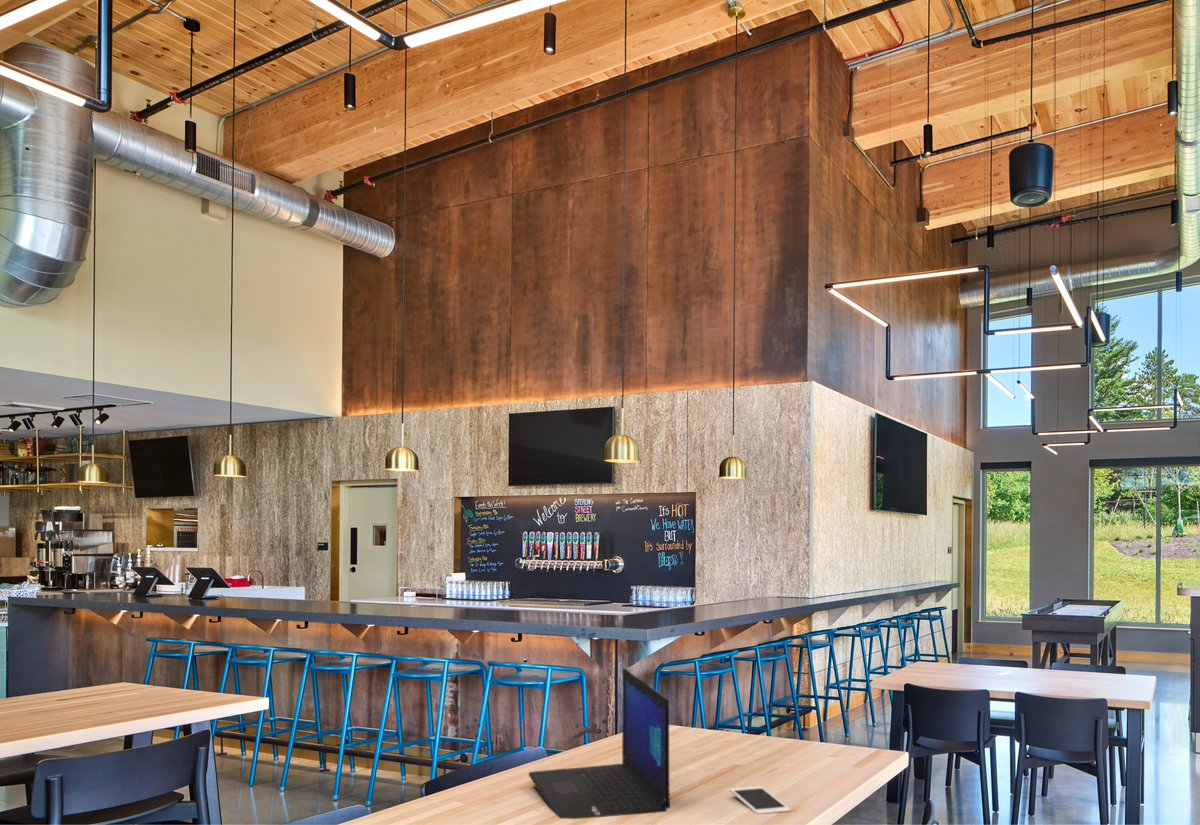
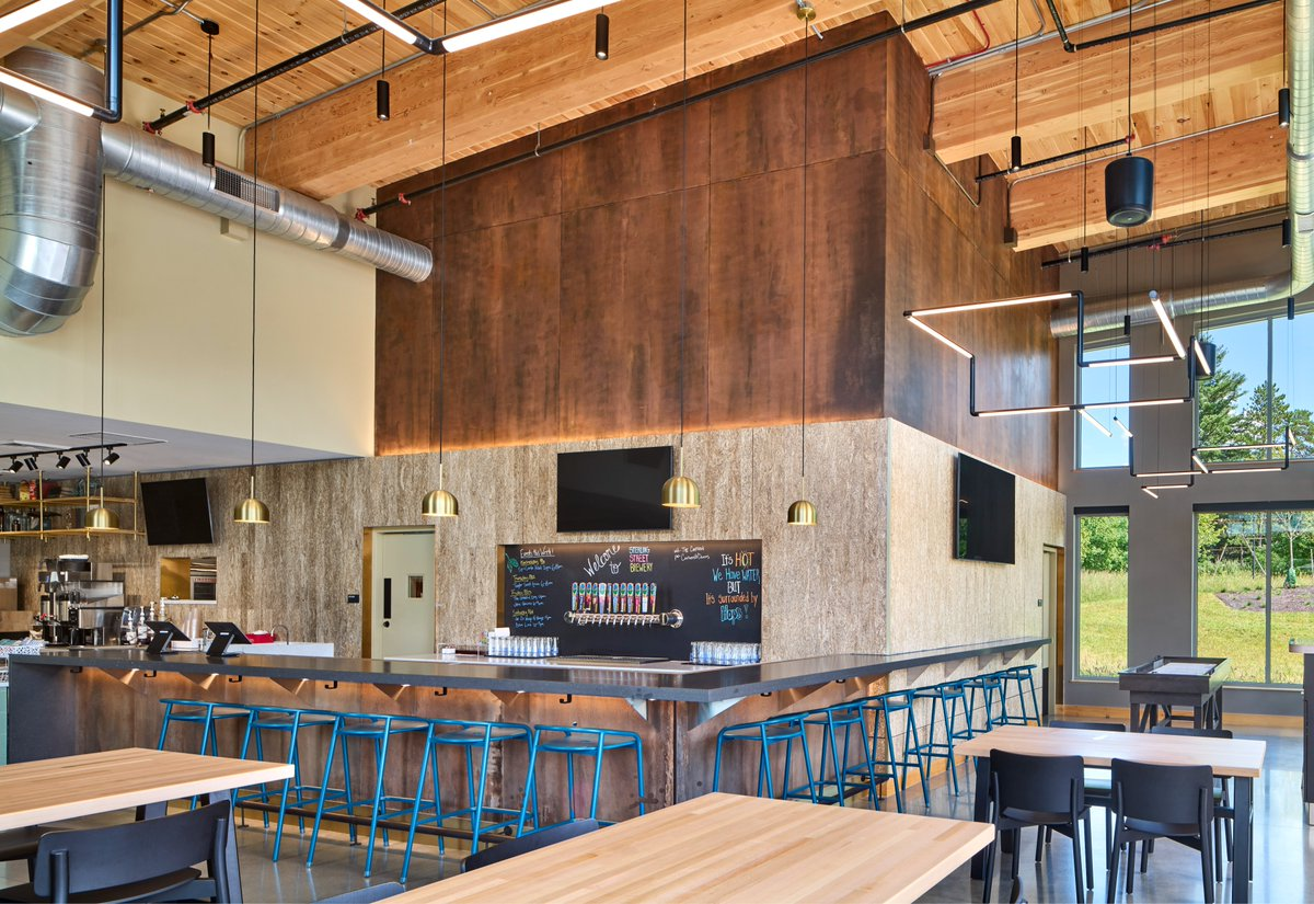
- cell phone (759, 800)
- laptop (601, 765)
